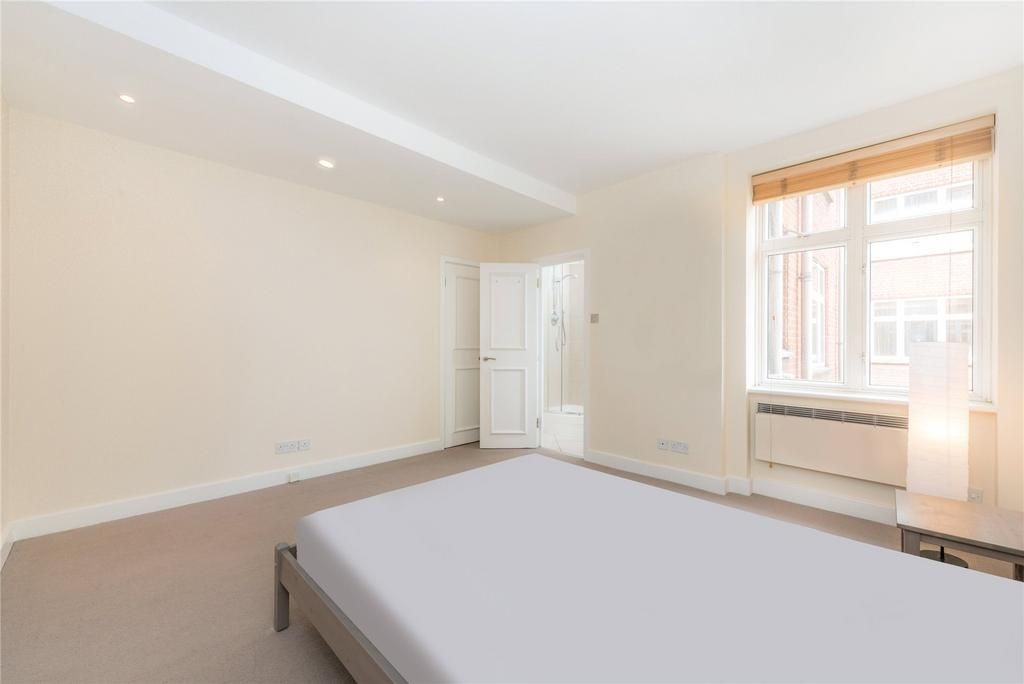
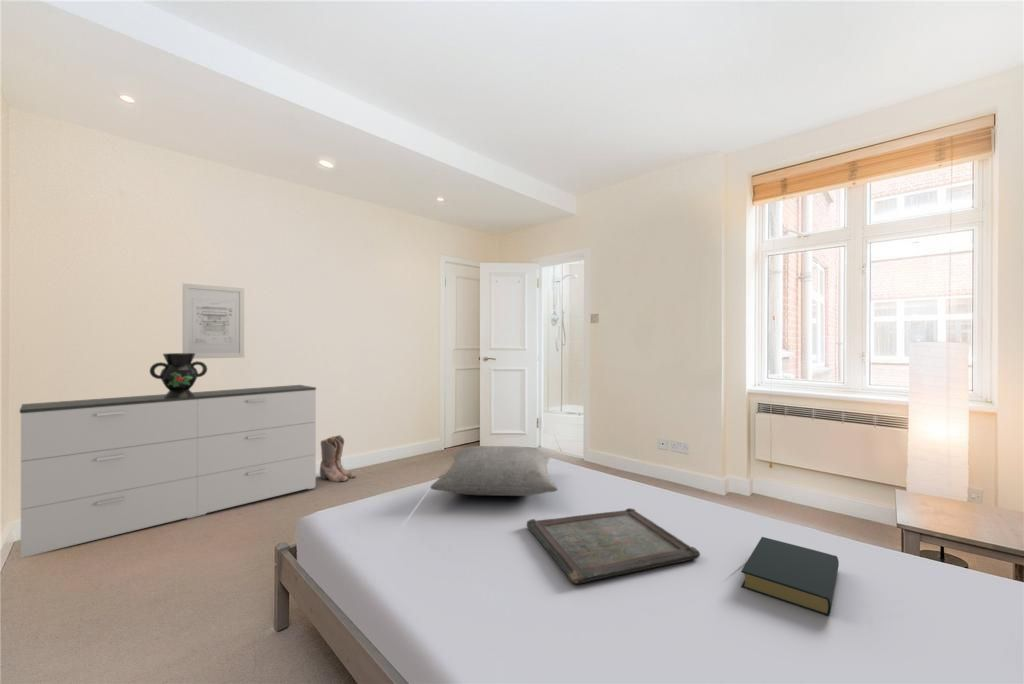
+ decorative vase (179, 374)
+ hardback book (791, 571)
+ serving tray (607, 539)
+ boots (337, 457)
+ wall art (214, 322)
+ pillow (498, 469)
+ dresser (192, 452)
